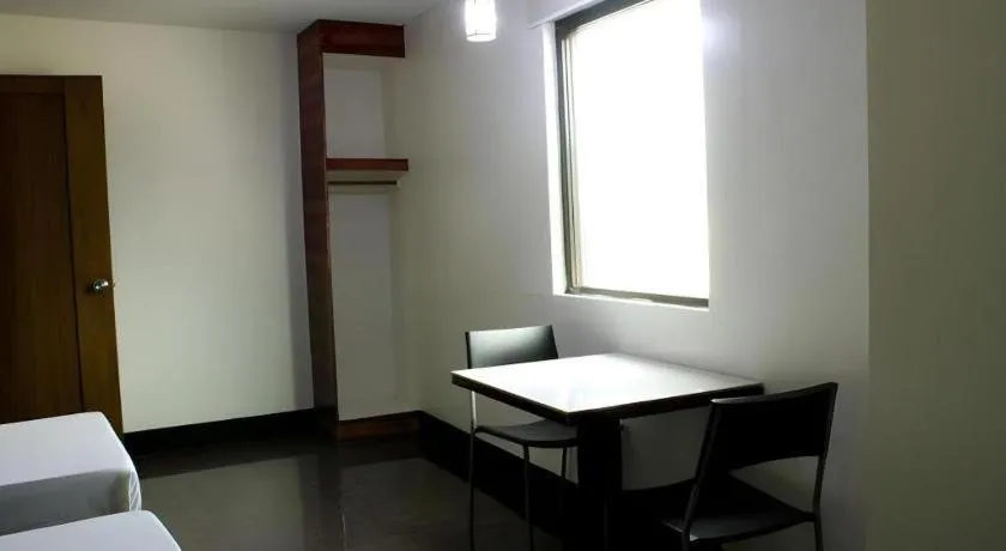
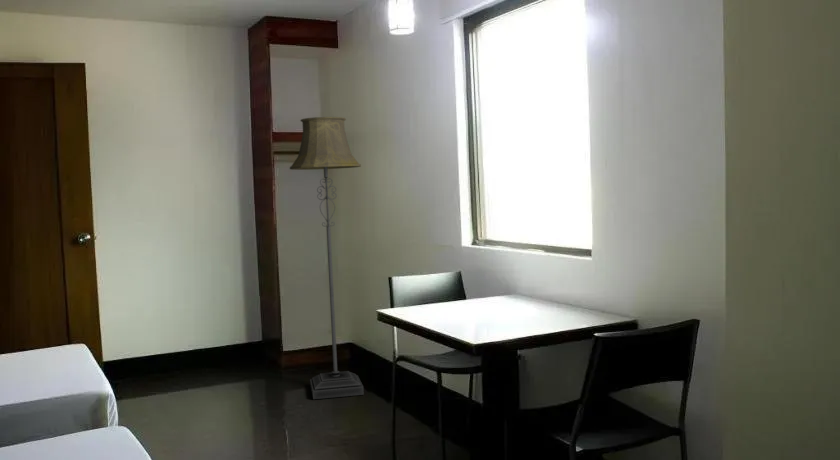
+ floor lamp (329, 256)
